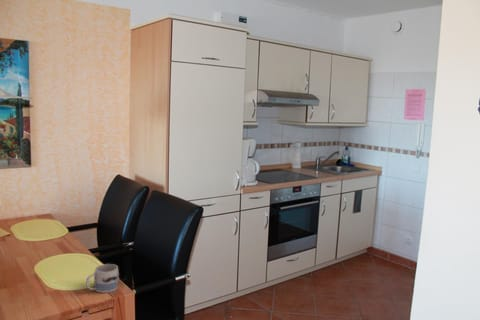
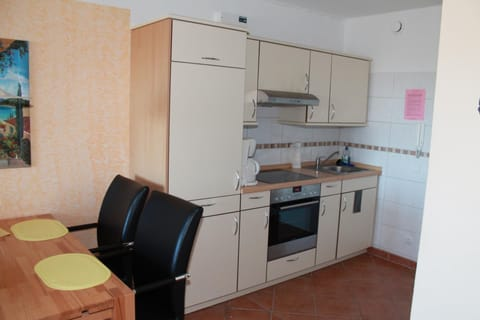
- mug (102, 278)
